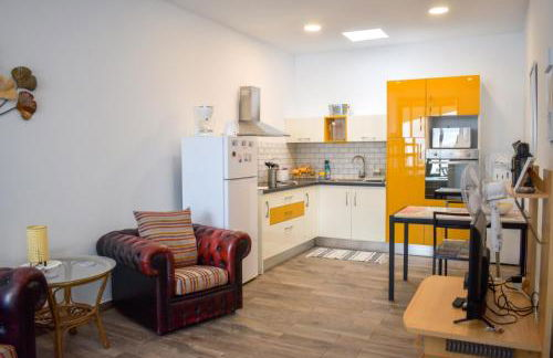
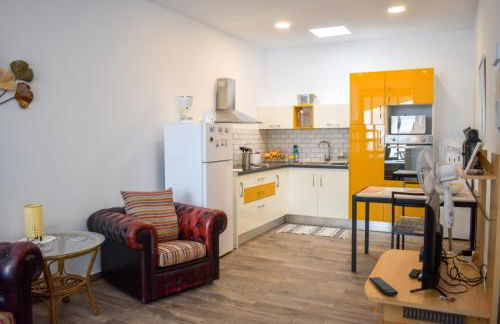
+ remote control (382, 285)
